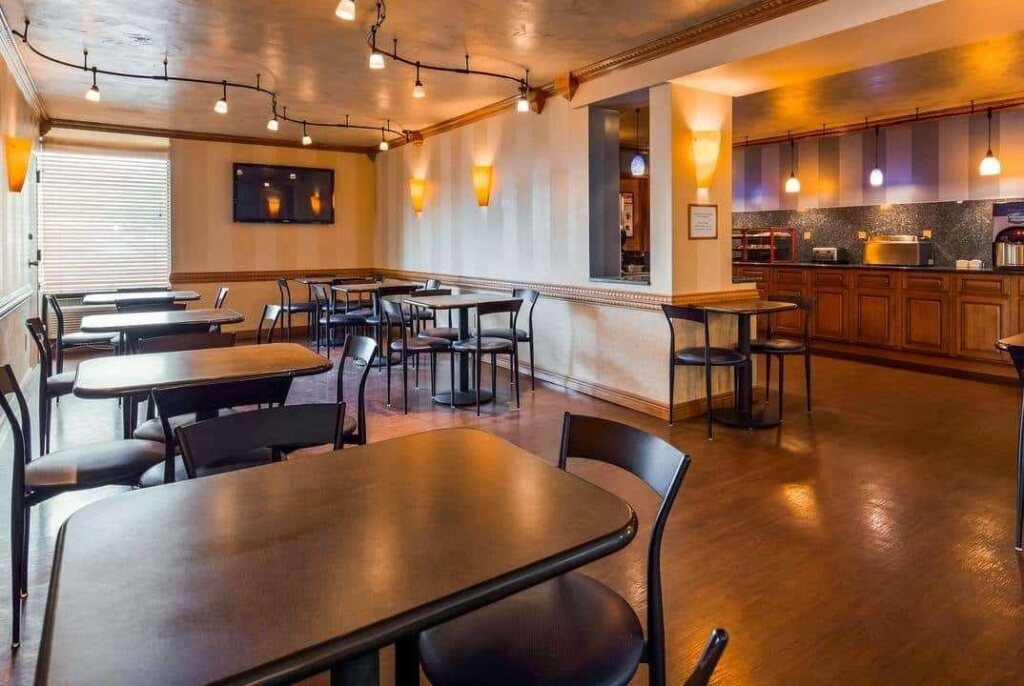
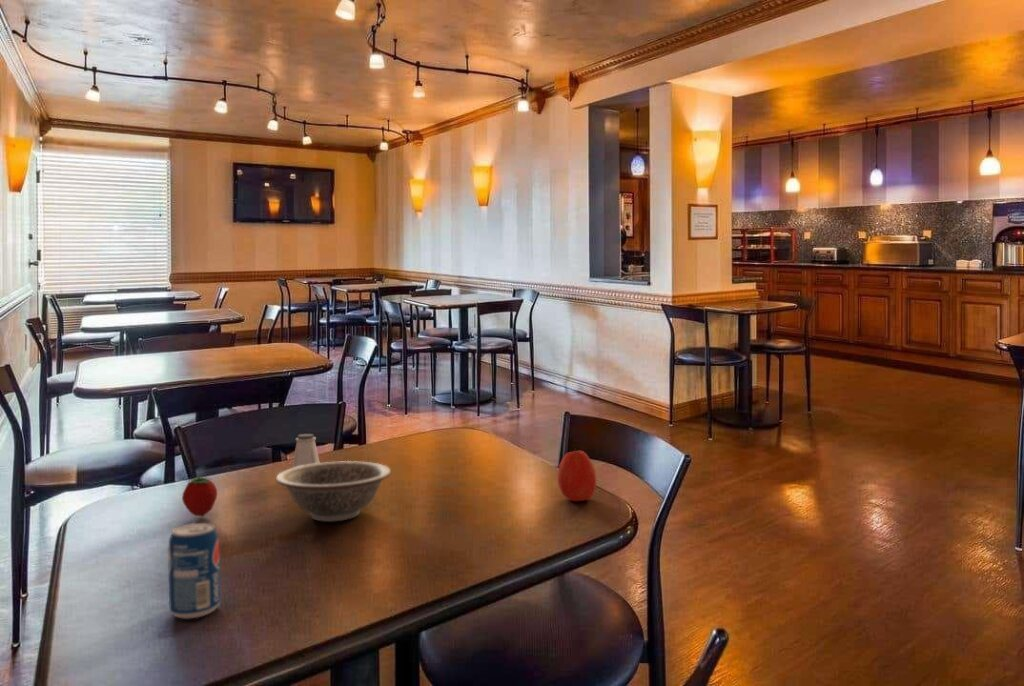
+ apple (577, 473)
+ fruit (199, 497)
+ saltshaker (306, 456)
+ decorative bowl (335, 493)
+ beverage can (194, 569)
